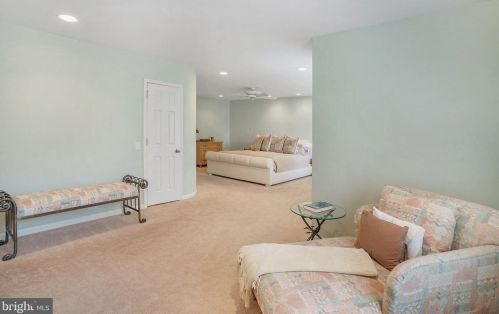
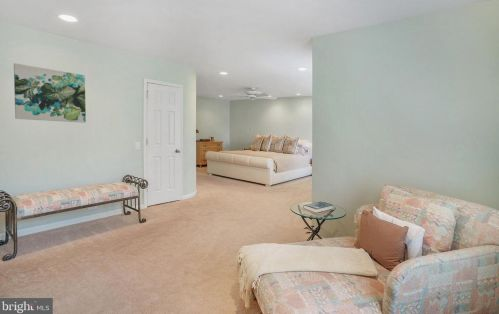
+ wall art (52, 95)
